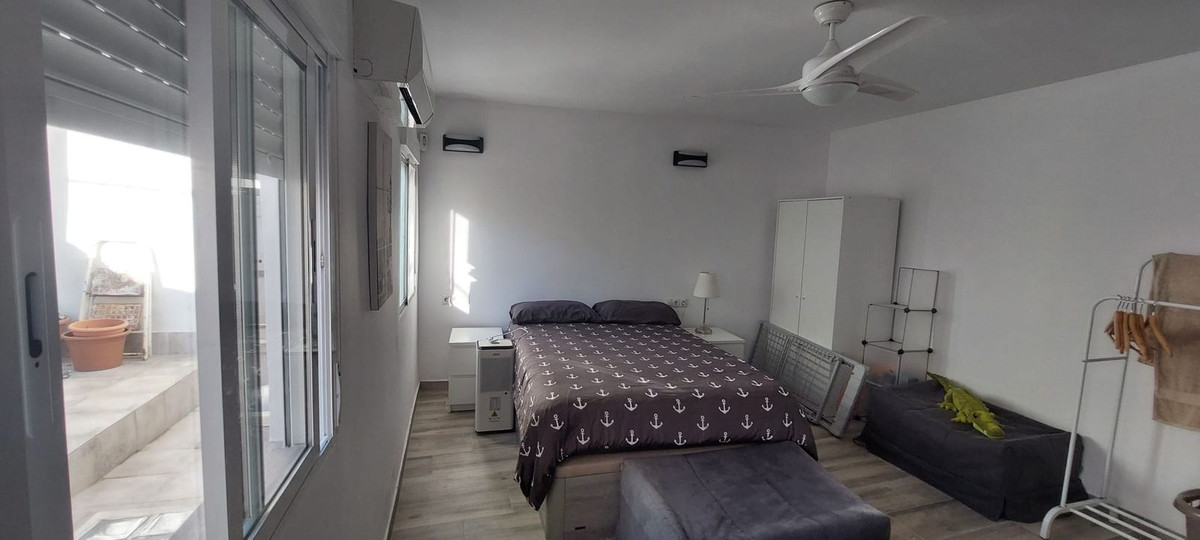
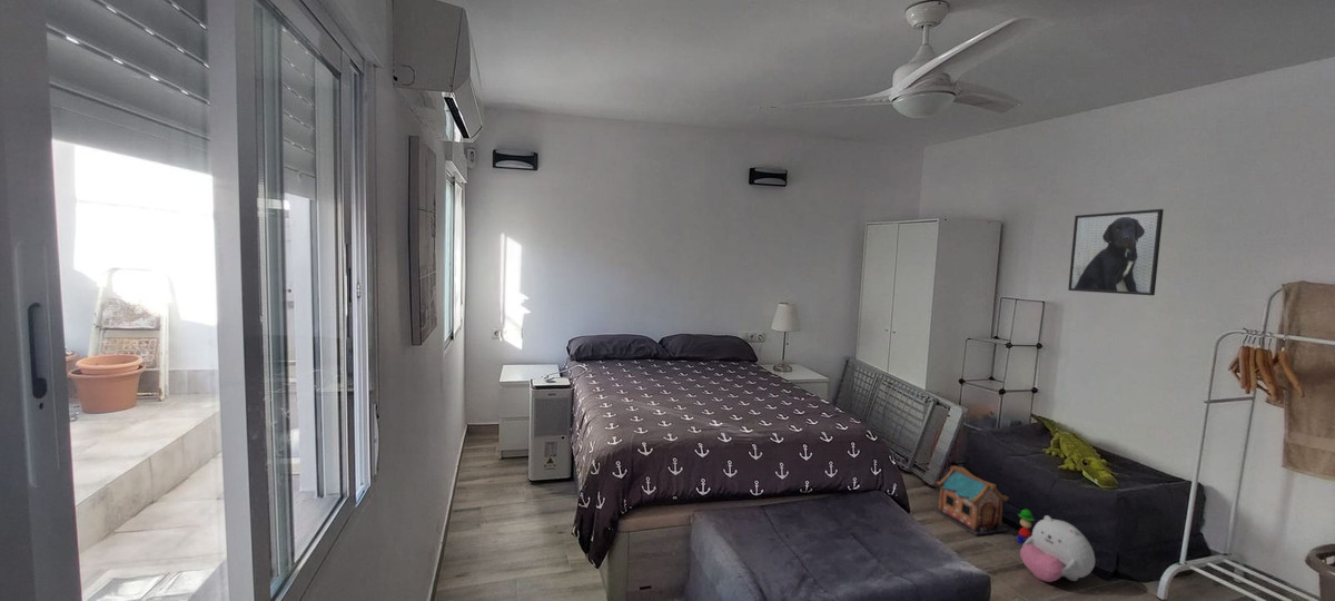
+ stacking toy (1025, 526)
+ toy house (970, 496)
+ plush toy (1057, 549)
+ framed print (1111, 253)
